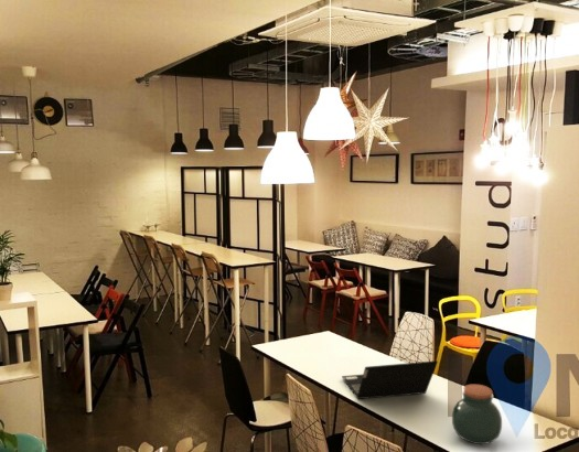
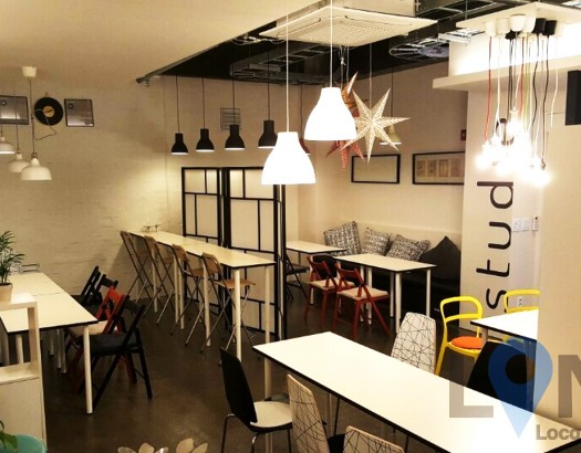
- laptop computer (386, 370)
- jar (476, 413)
